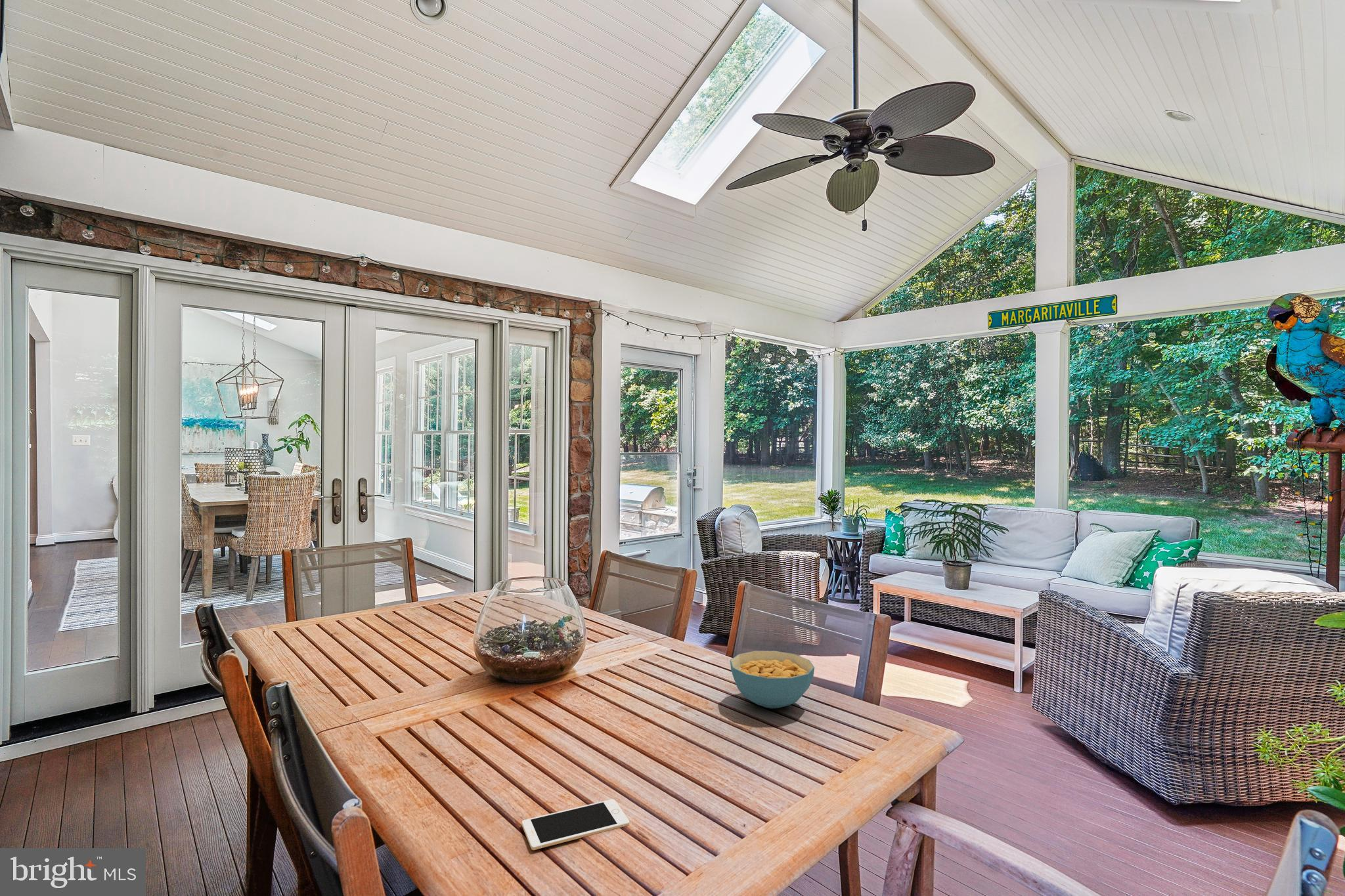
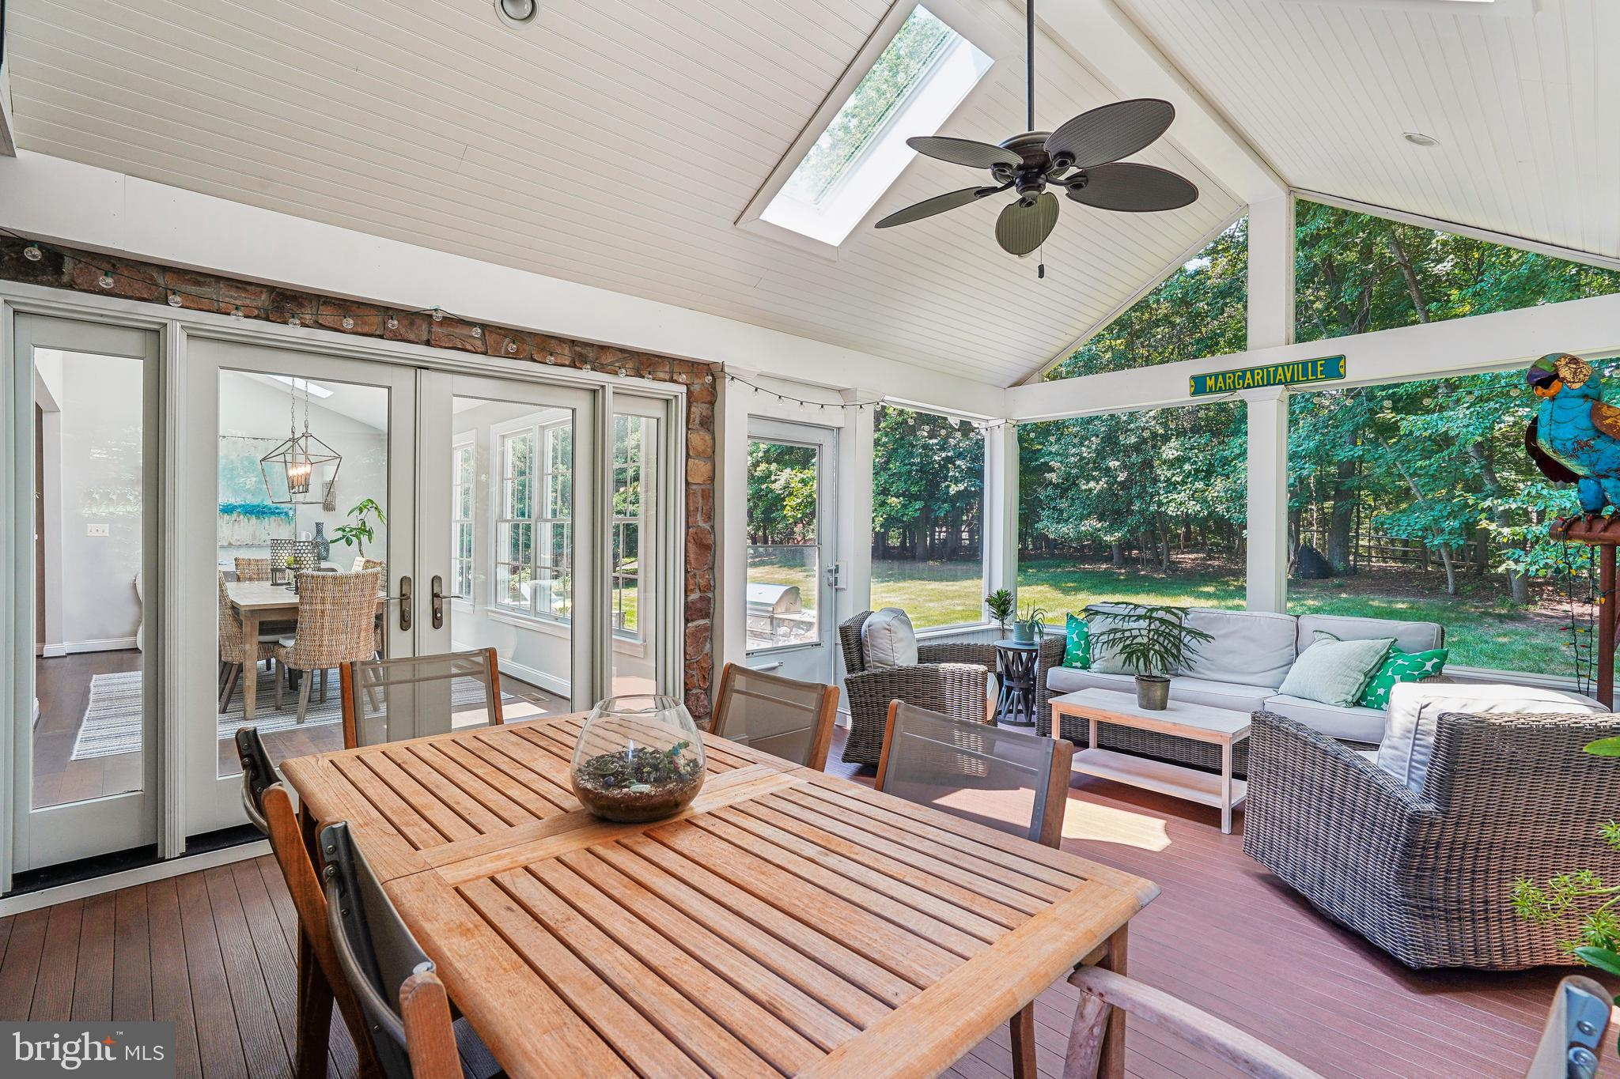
- cell phone (575, 823)
- cereal bowl (771, 684)
